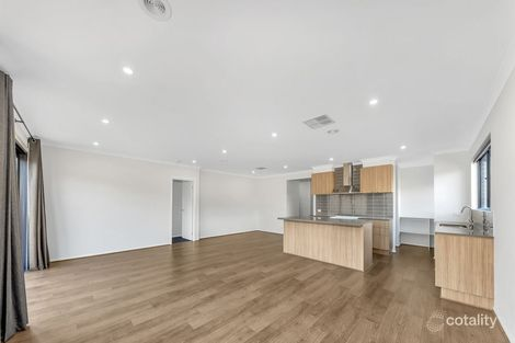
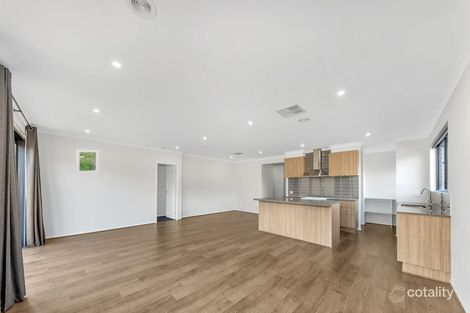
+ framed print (87, 161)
